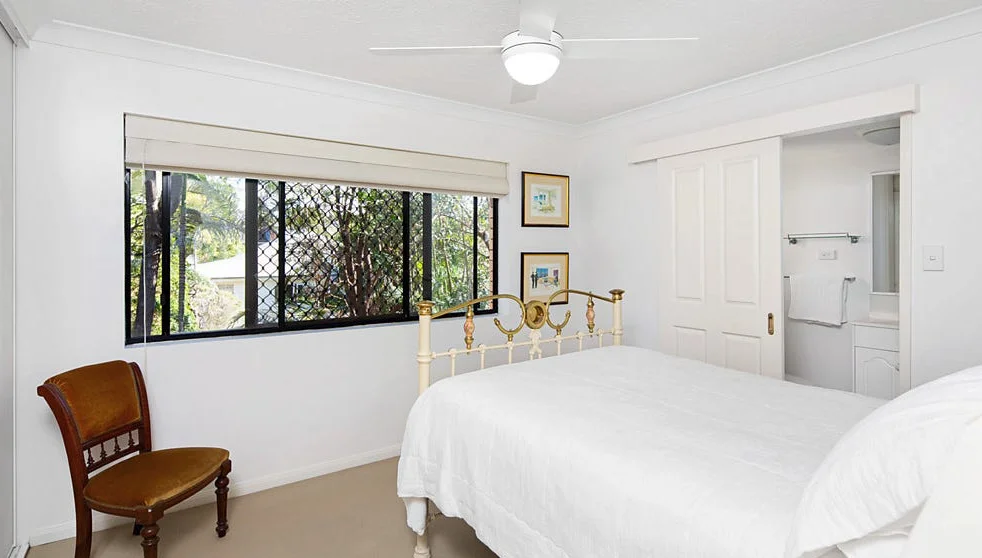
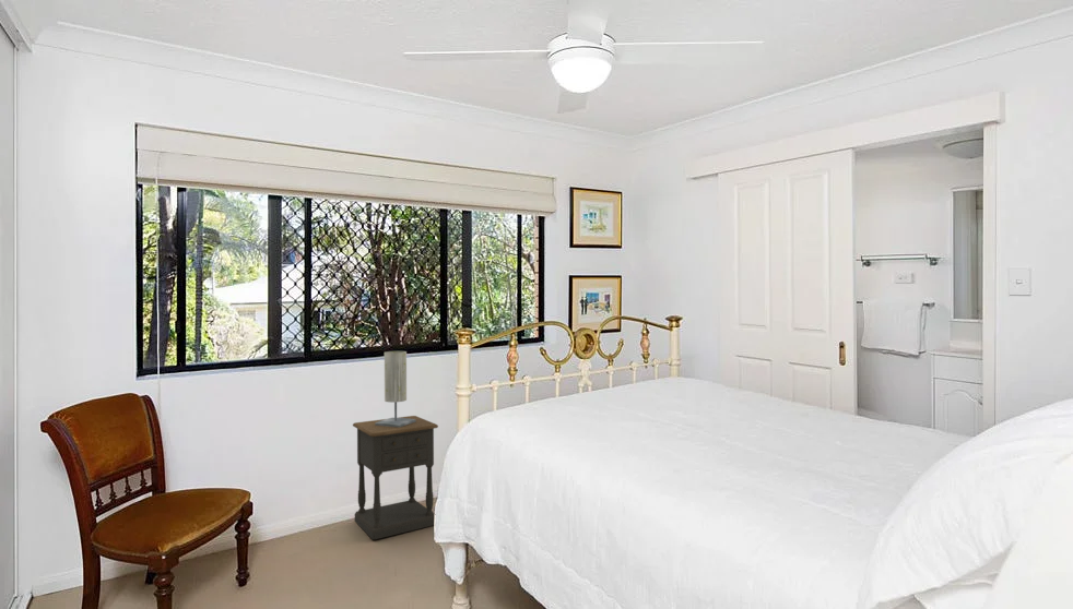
+ nightstand (394, 469)
+ table lamp (396, 387)
